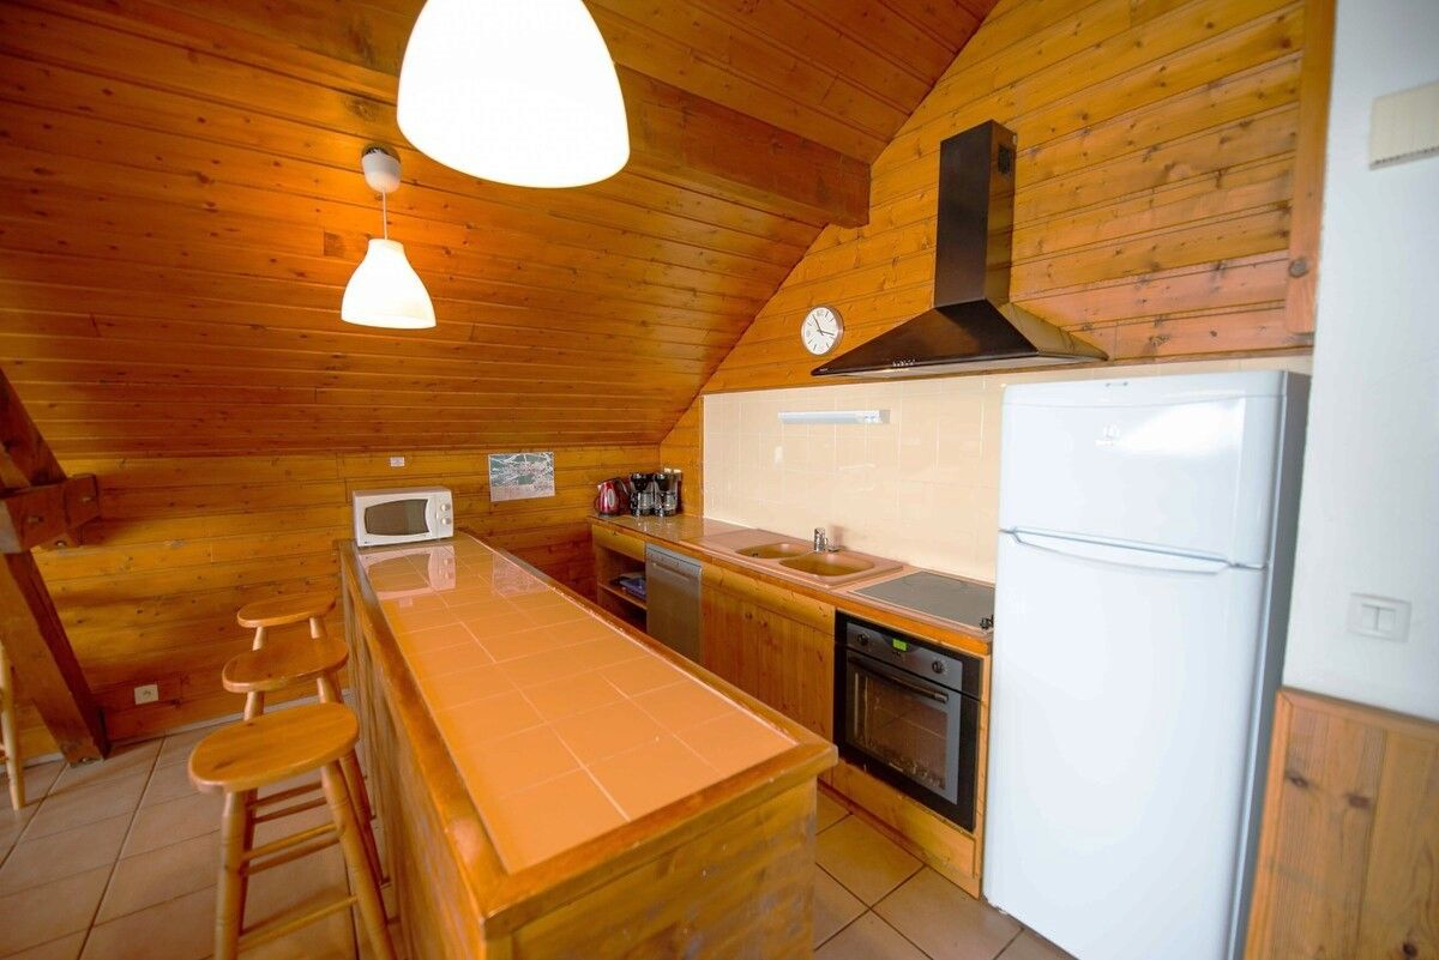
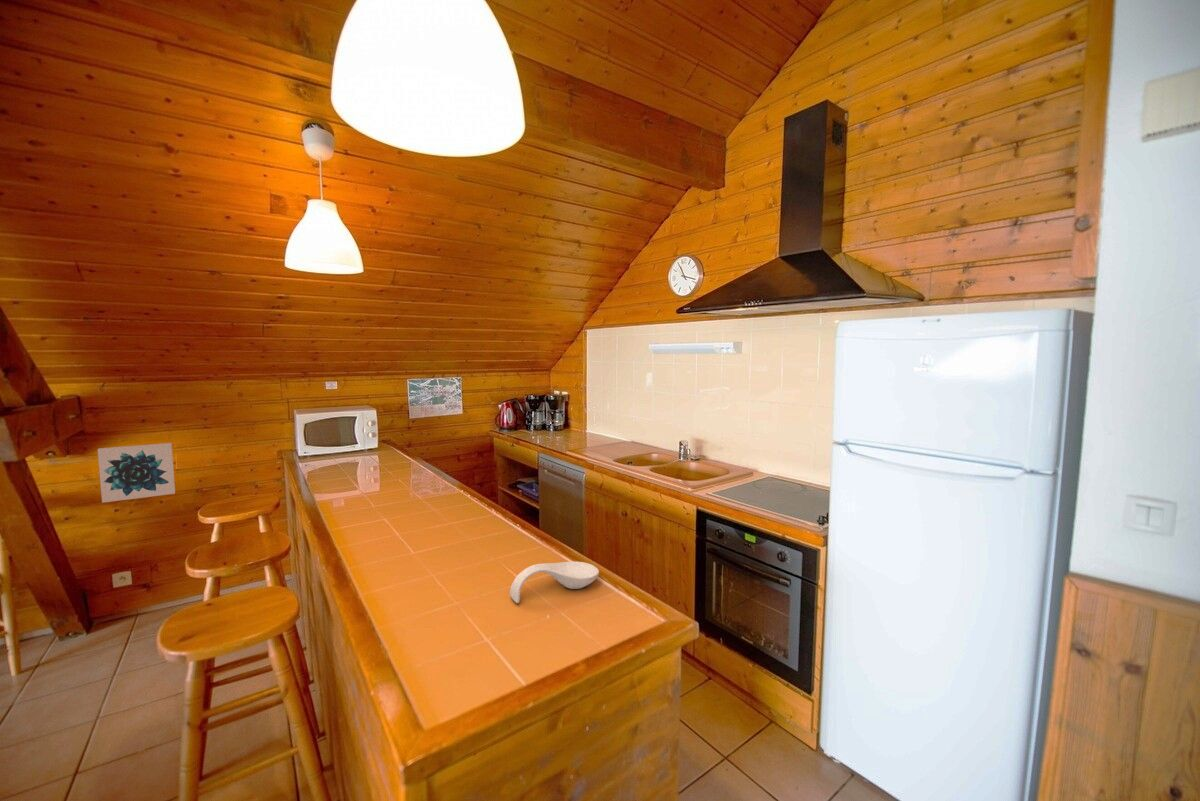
+ spoon rest (556, 575)
+ wall art (138, 471)
